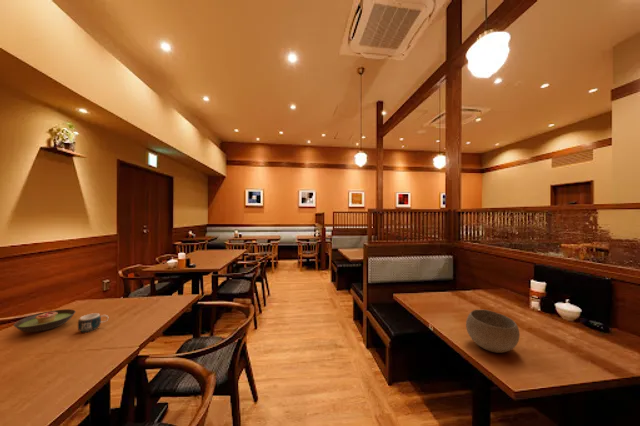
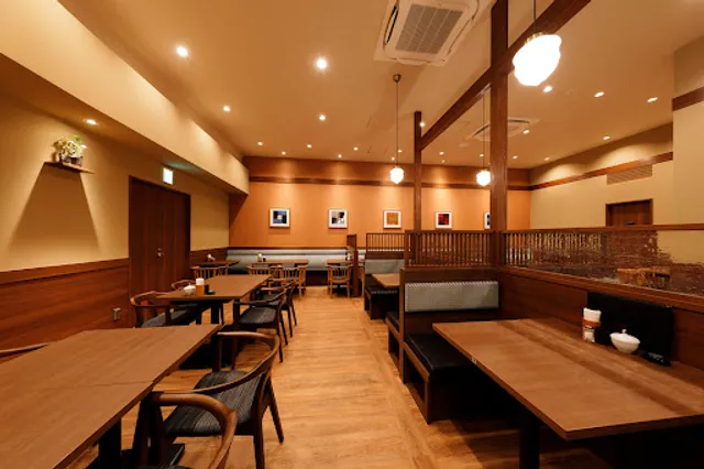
- soup bowl (46, 320)
- bowl (491, 331)
- mug (93, 321)
